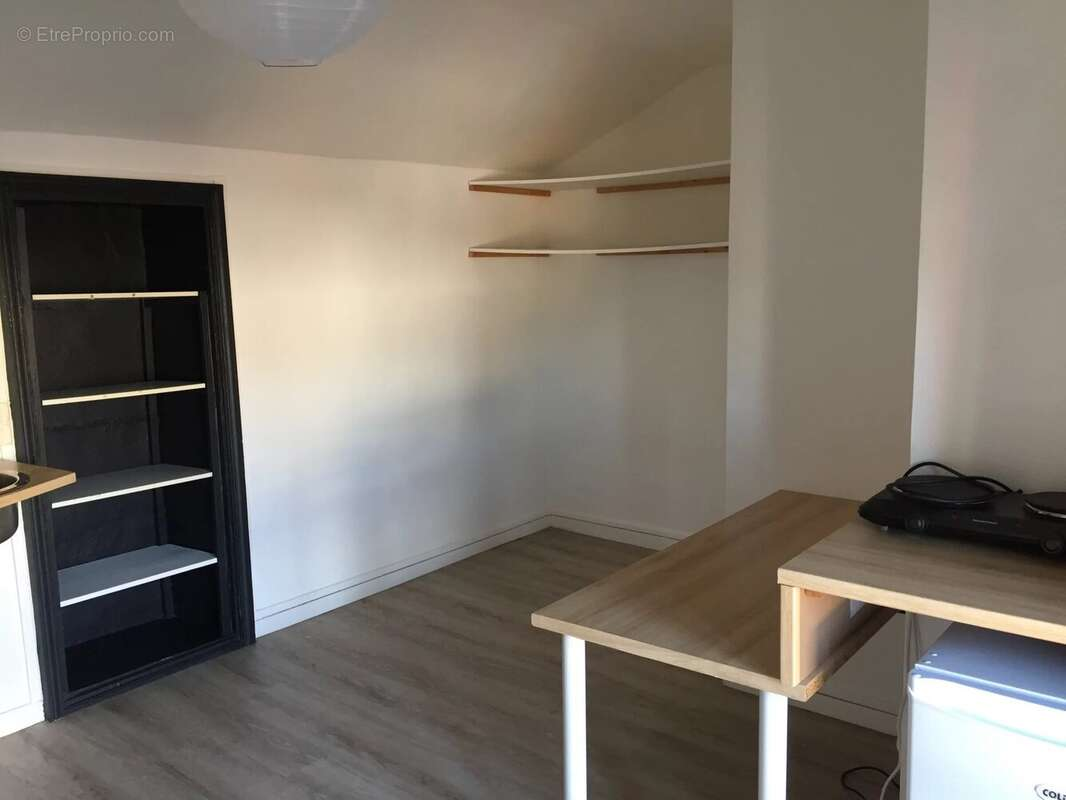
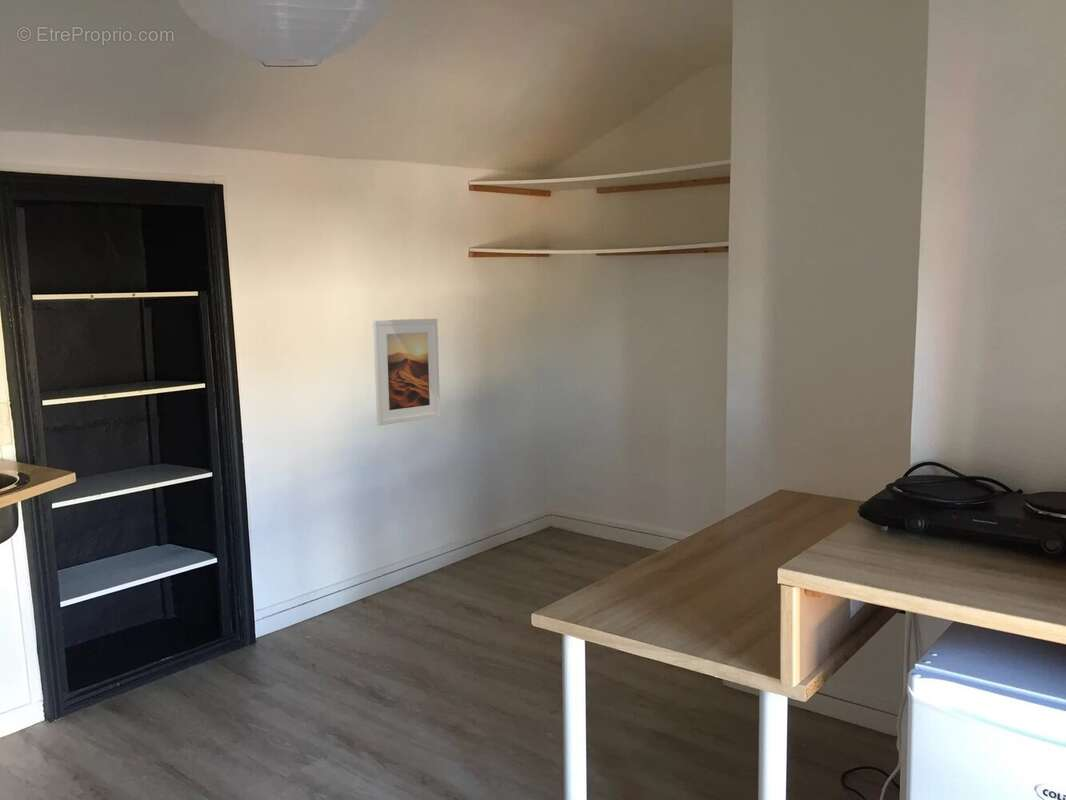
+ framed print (407, 370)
